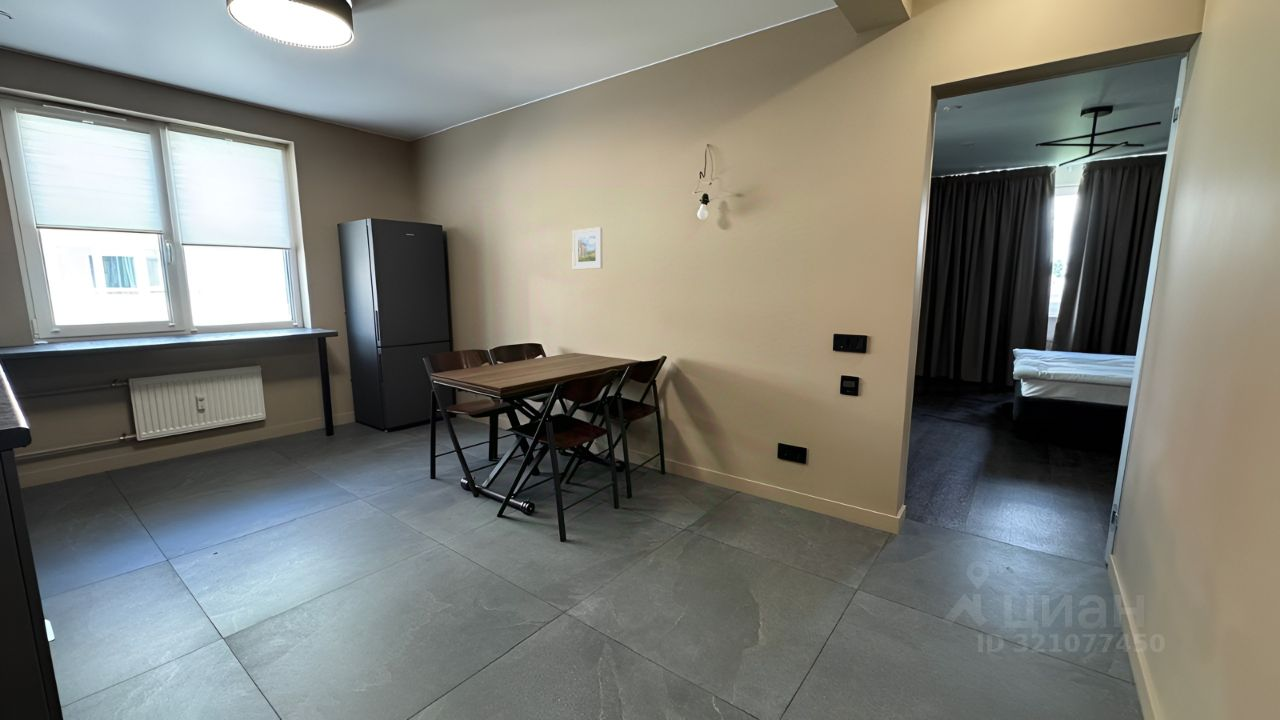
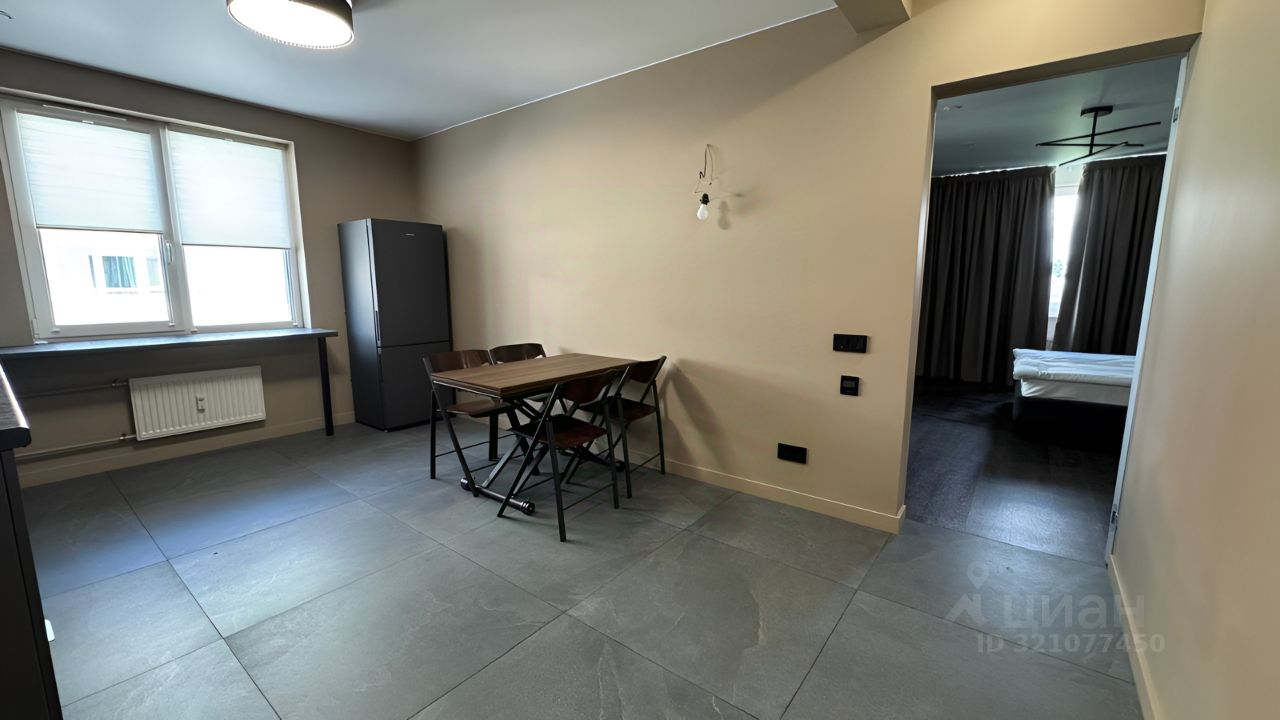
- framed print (587, 249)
